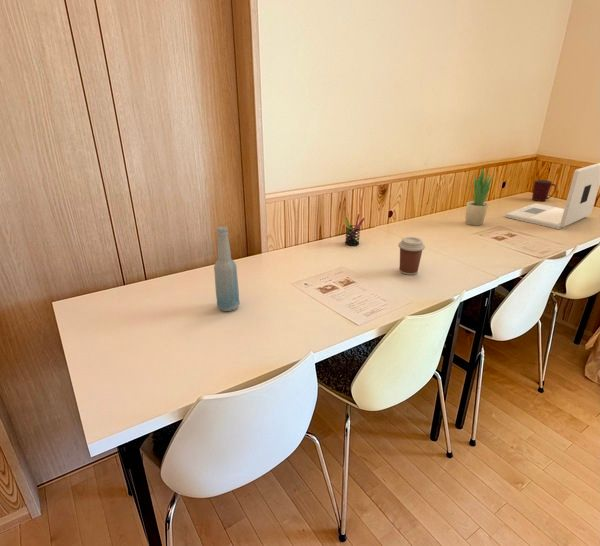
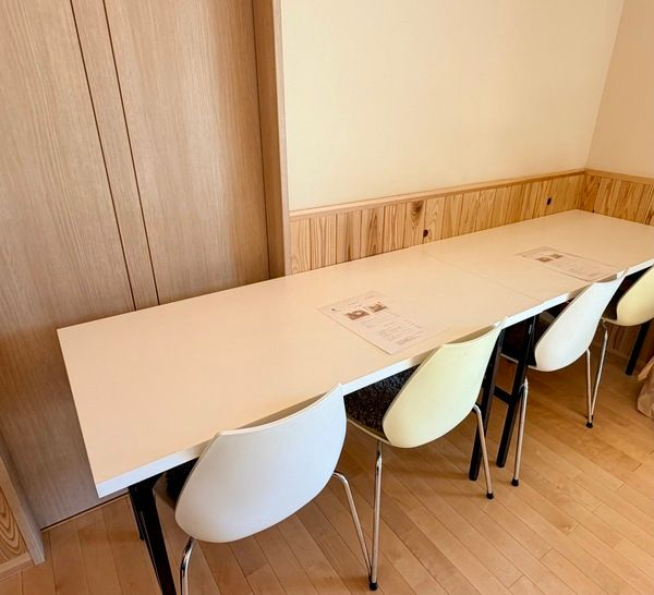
- mug (543, 191)
- bottle (225, 269)
- coffee cup (410, 255)
- potted plant (480, 195)
- laptop (568, 194)
- pen holder (352, 228)
